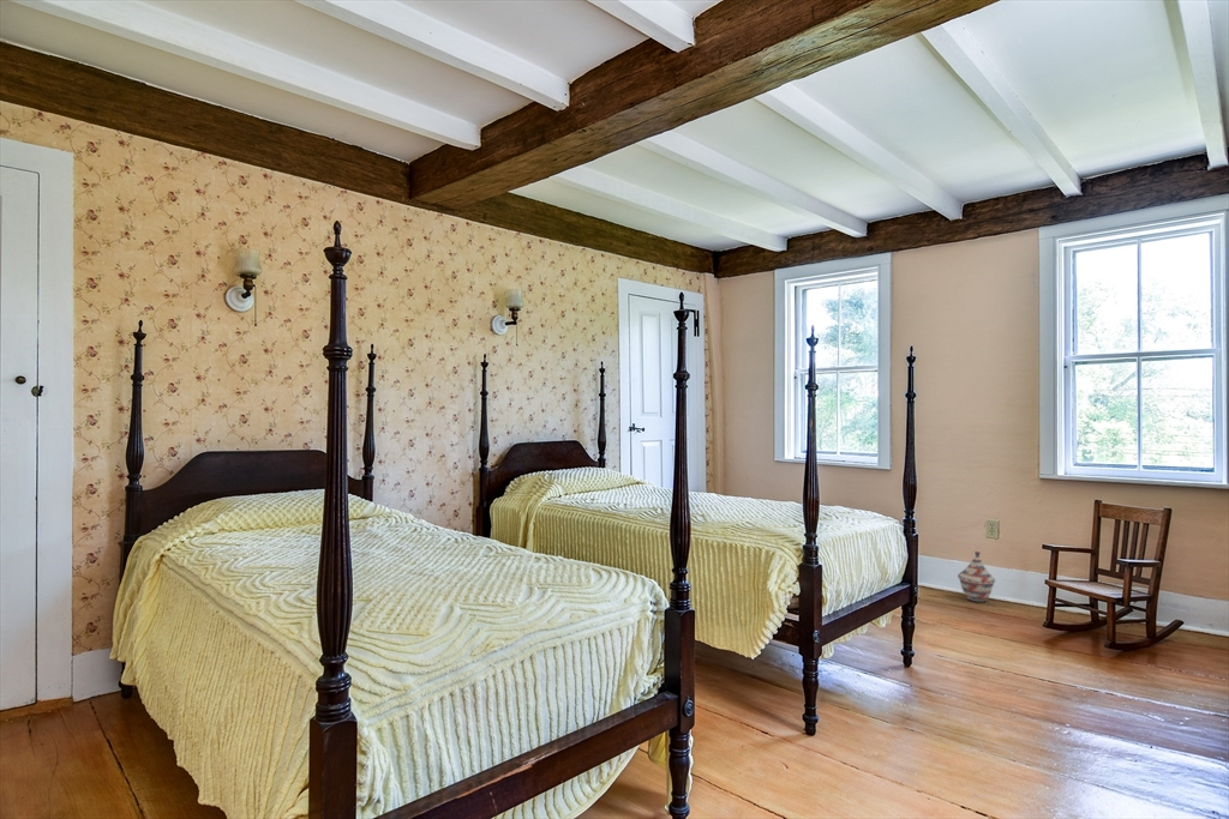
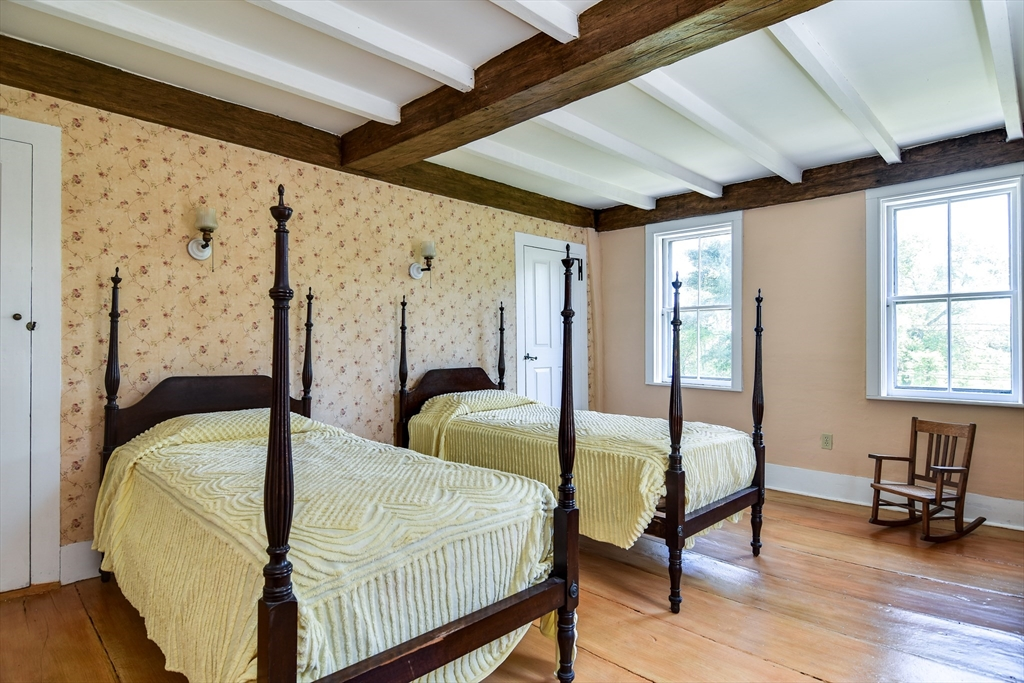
- woven basket (976, 574)
